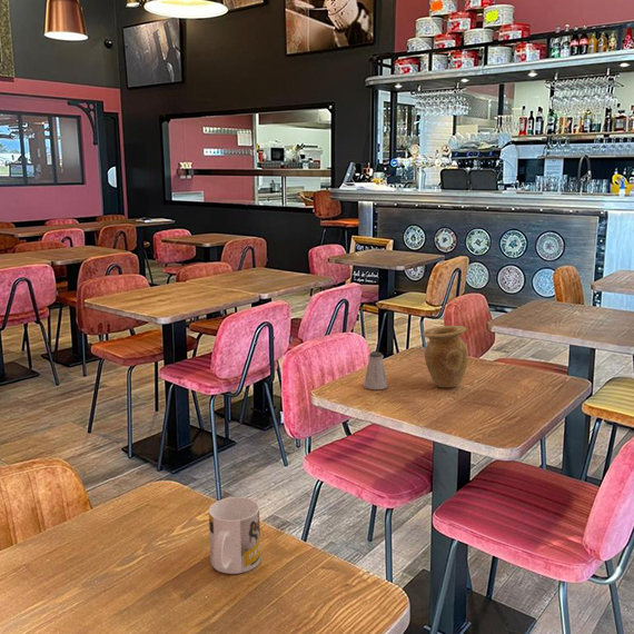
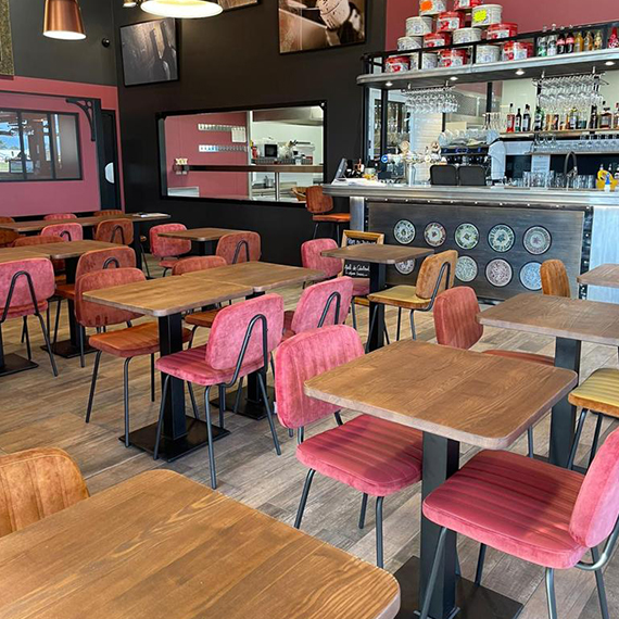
- vase (444, 356)
- saltshaker (375, 369)
- mug (229, 539)
